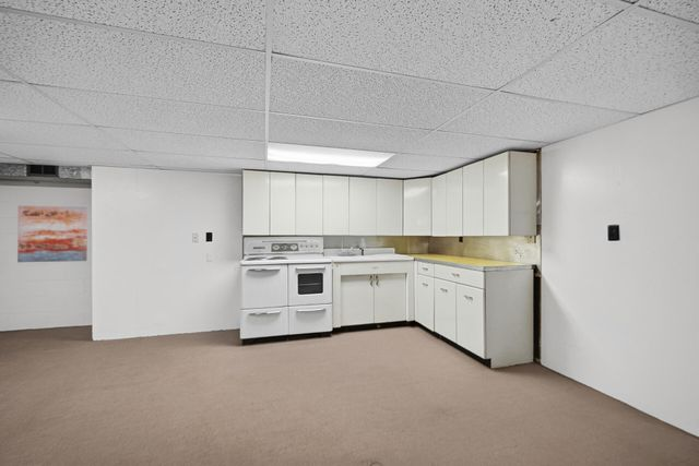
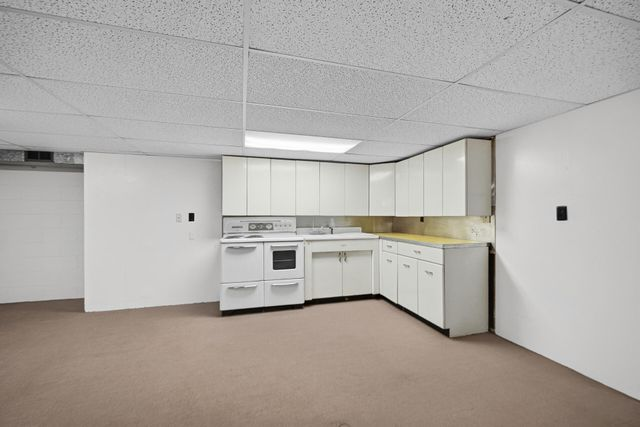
- wall art (52, 234)
